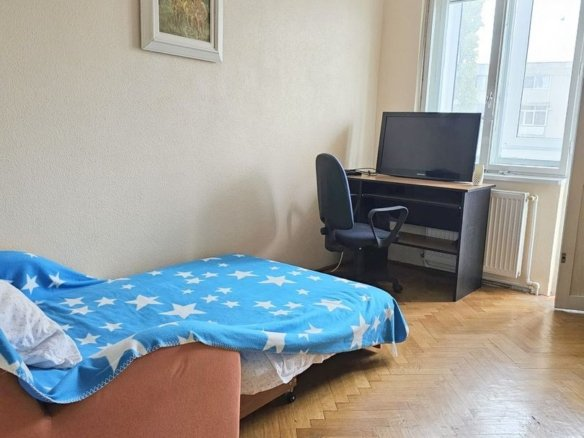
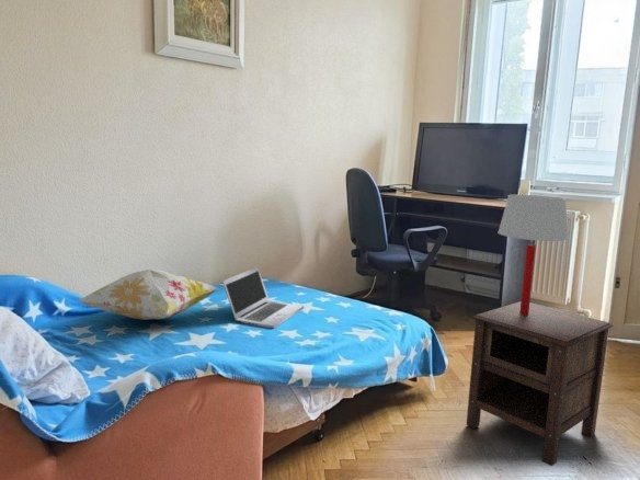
+ nightstand (536, 375)
+ decorative pillow (151, 294)
+ laptop (264, 295)
+ table lamp (529, 255)
